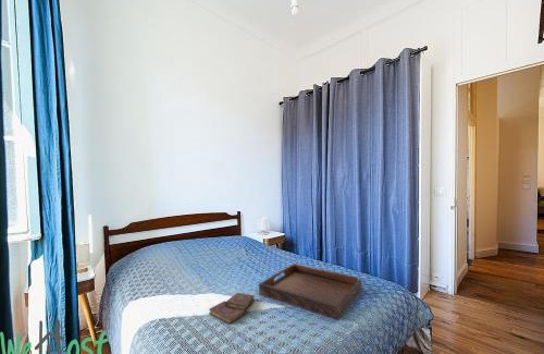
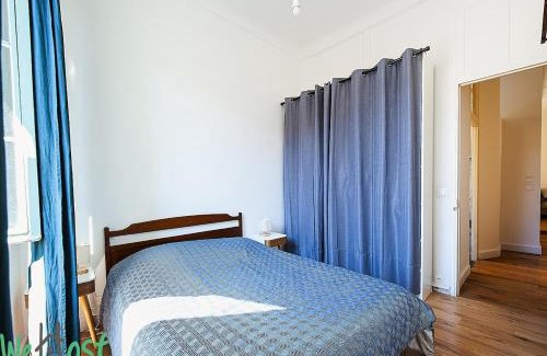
- book (236, 303)
- serving tray (311, 285)
